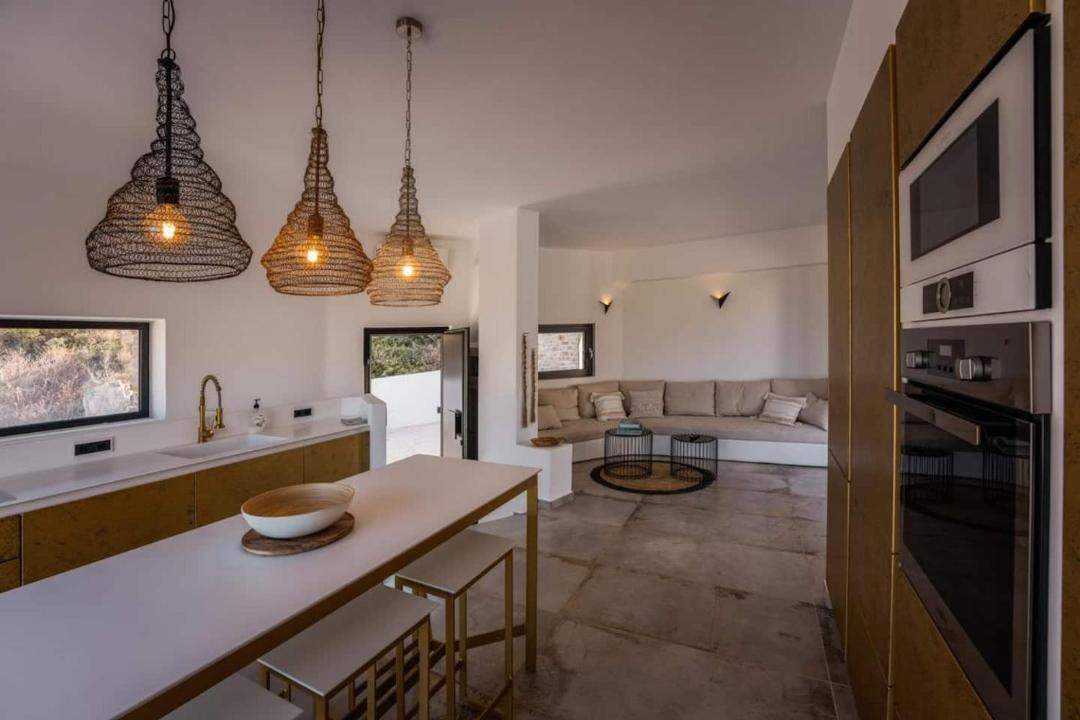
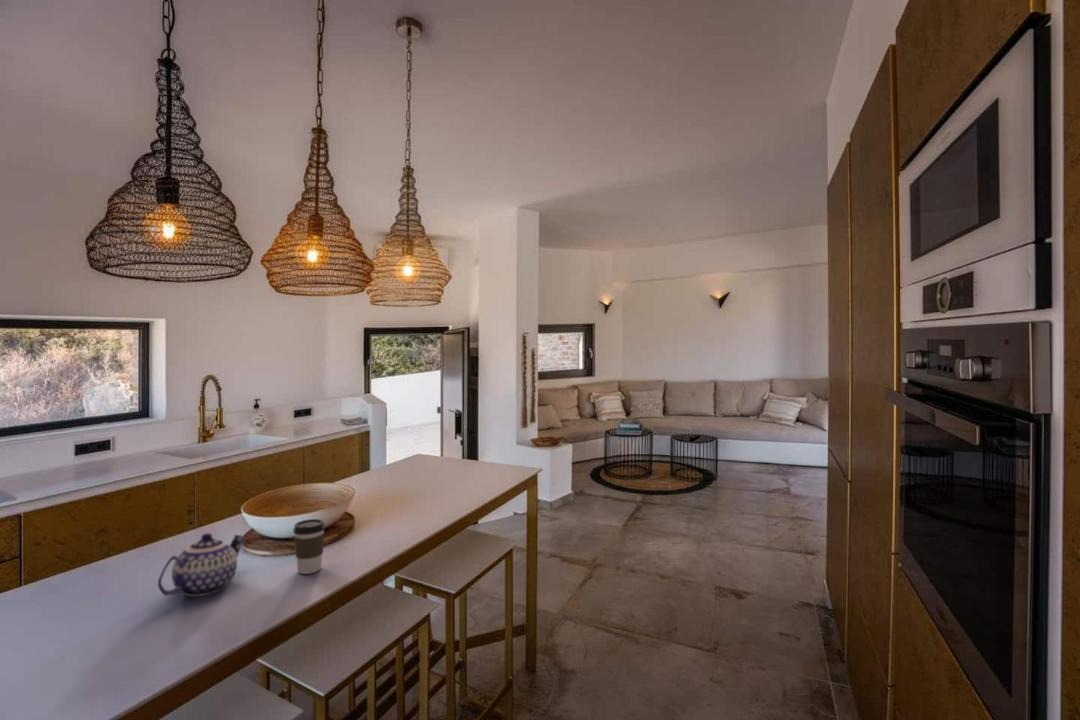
+ coffee cup (309, 546)
+ teapot (204, 561)
